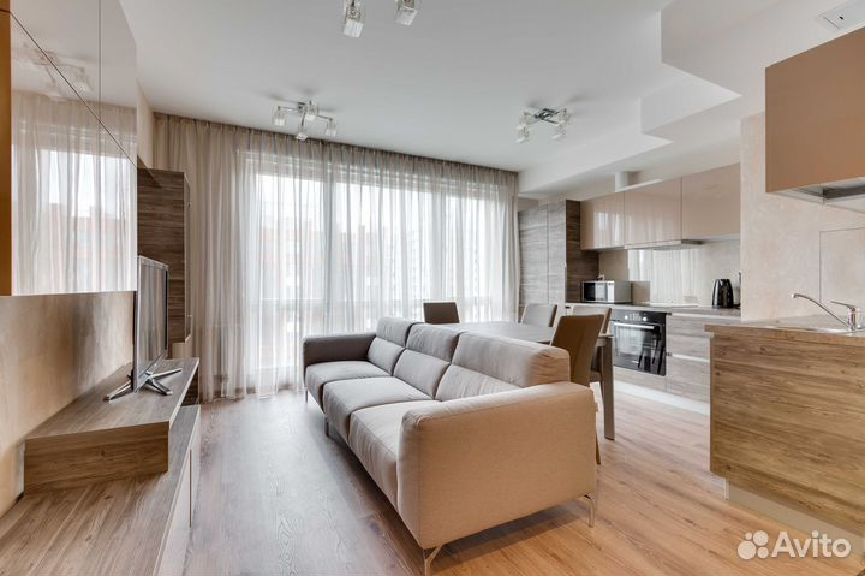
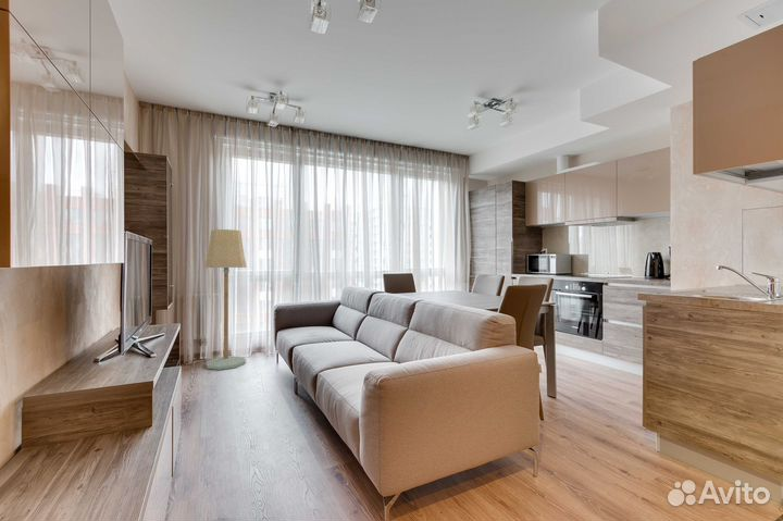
+ floor lamp (225, 297)
